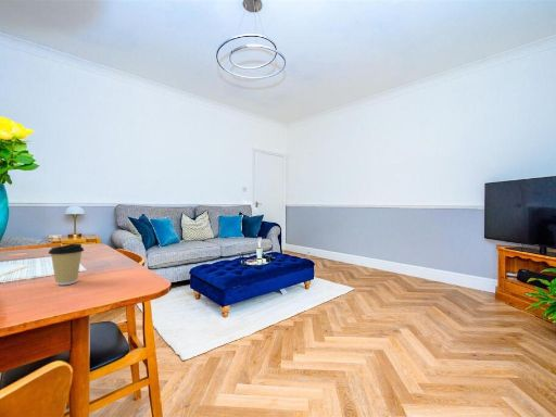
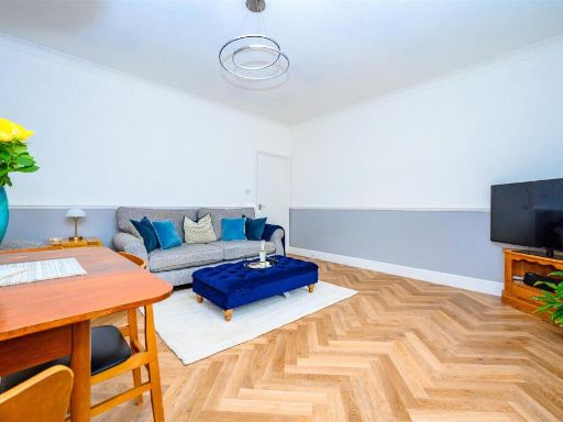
- coffee cup (66, 264)
